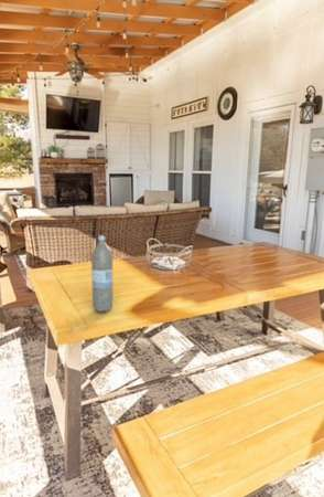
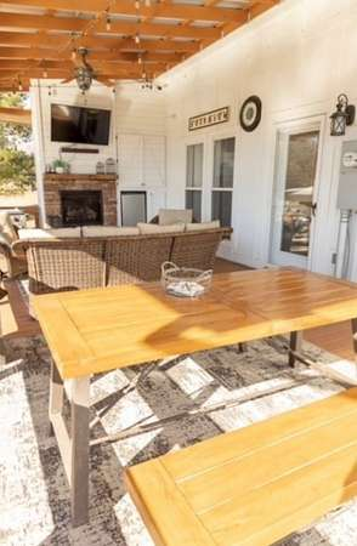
- water bottle (101, 274)
